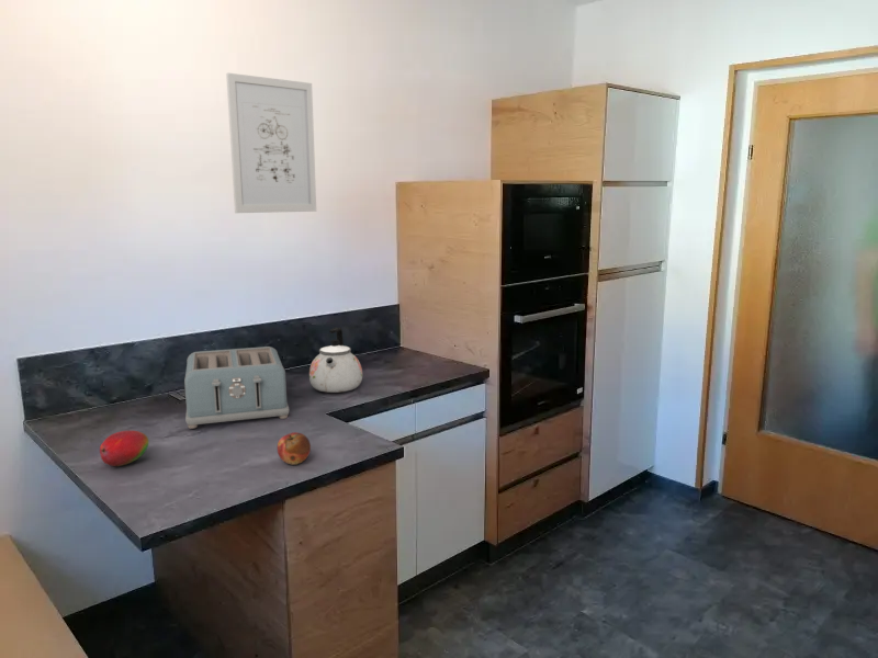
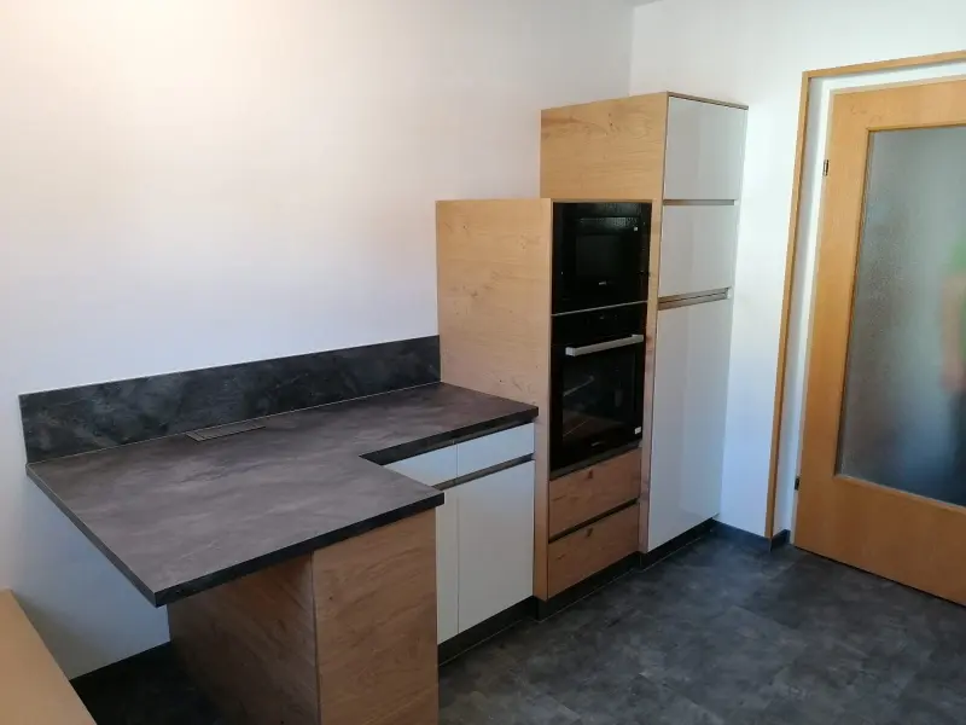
- toaster (235, 384)
- wall art (273, 146)
- kettle (335, 359)
- fruit (293, 447)
- fruit (124, 446)
